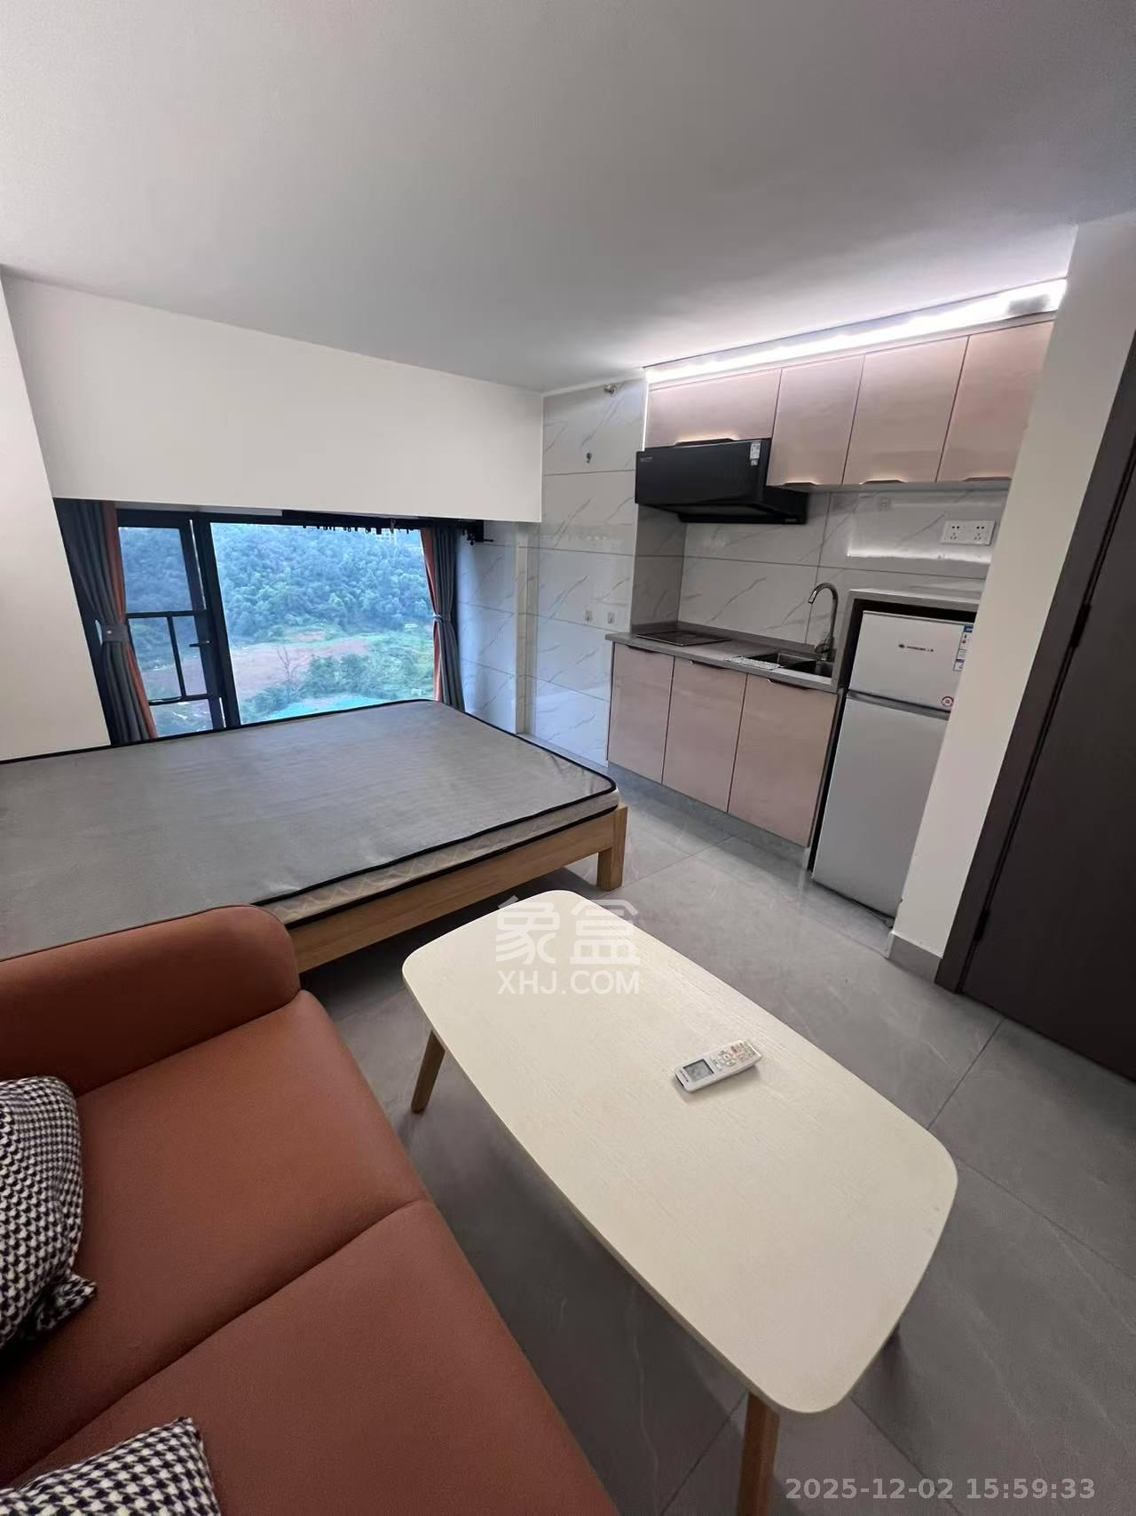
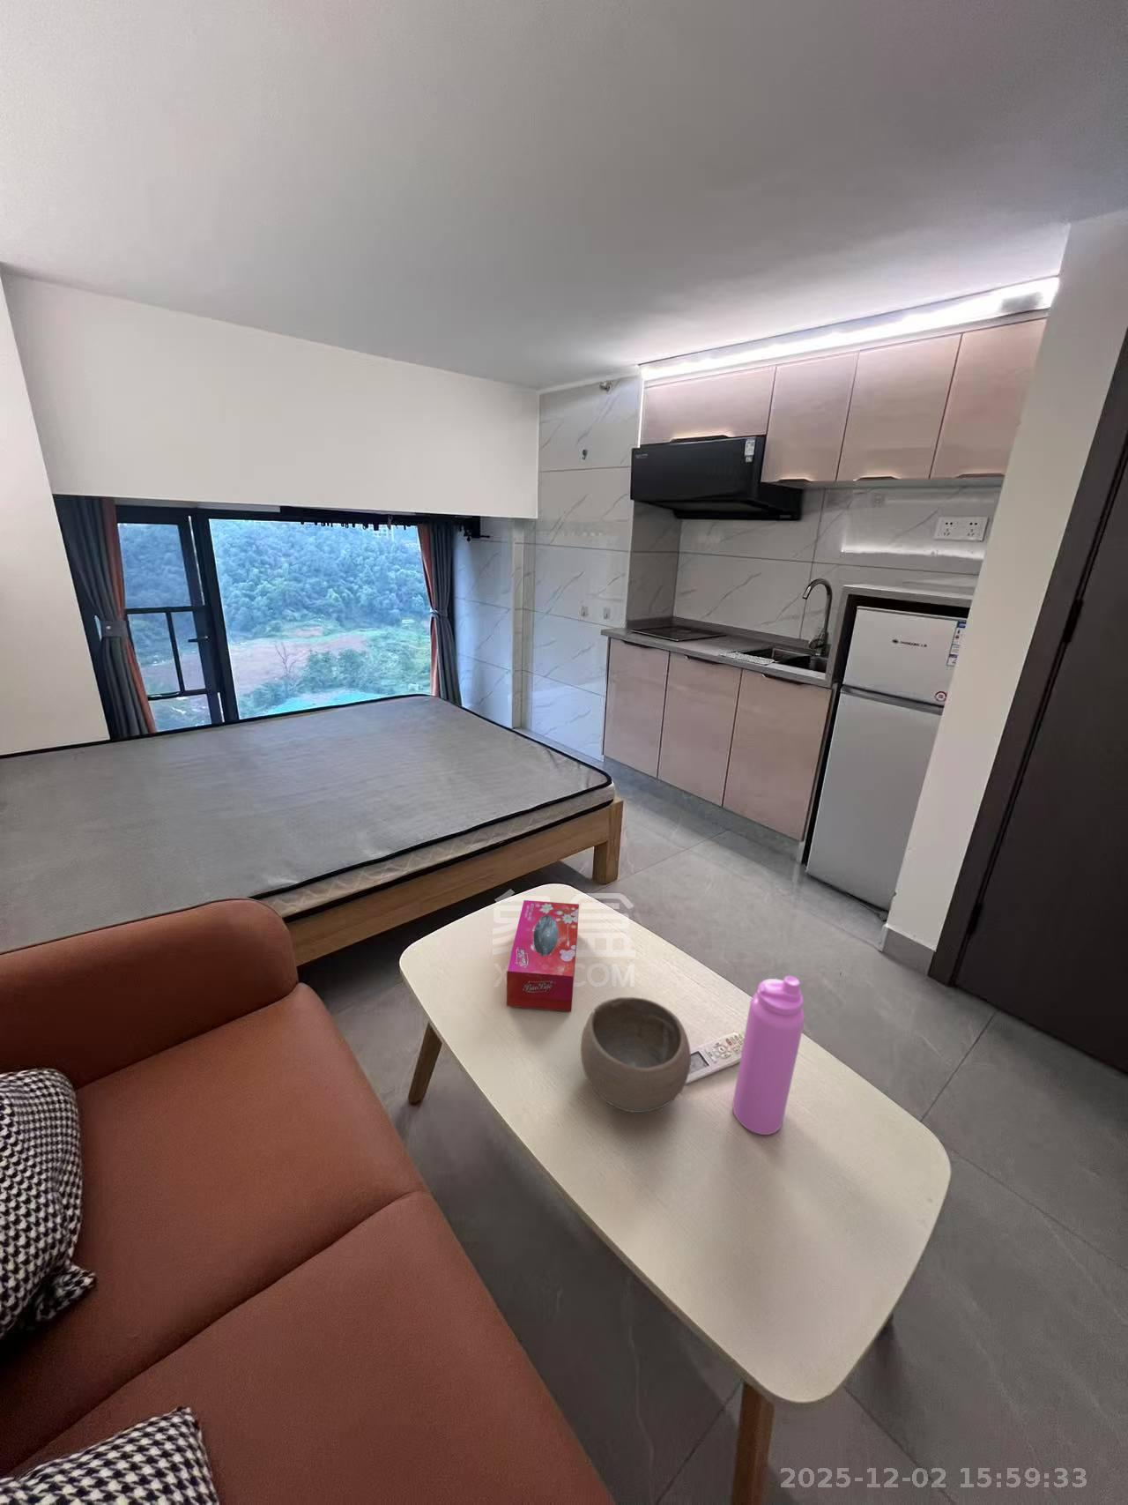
+ water bottle (769, 1049)
+ bowl (634, 1059)
+ tissue box (545, 950)
